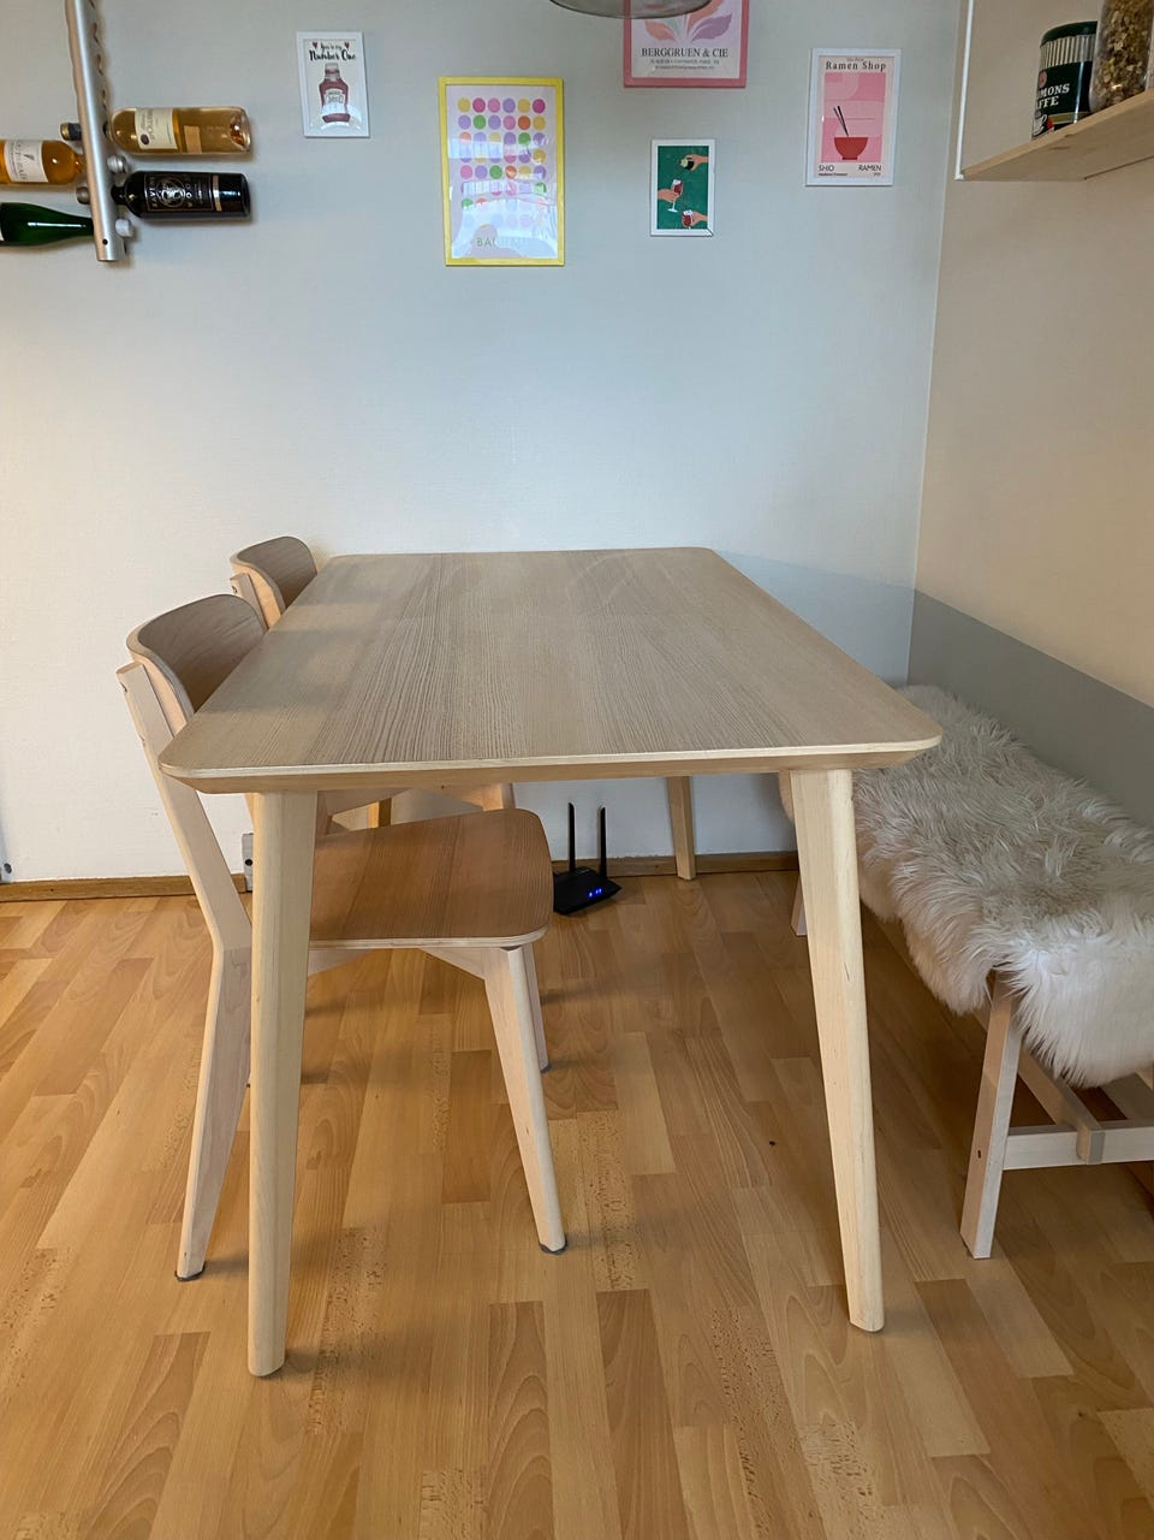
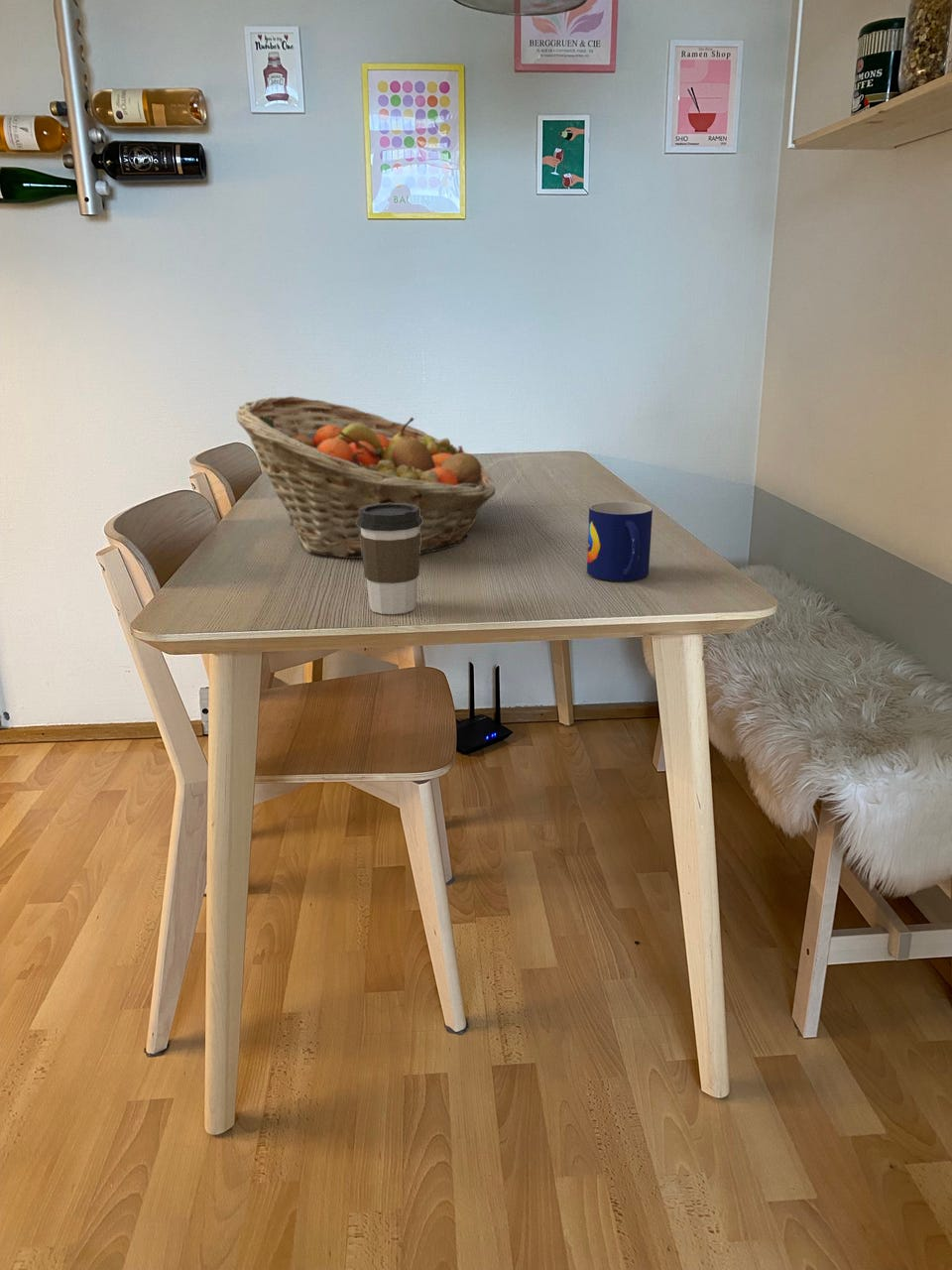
+ coffee cup (391, 559)
+ mug (623, 544)
+ fruit basket (371, 467)
